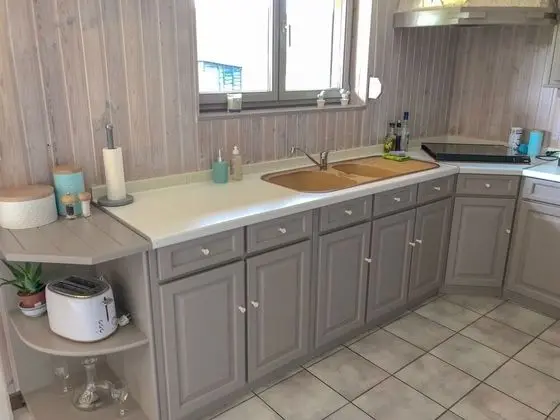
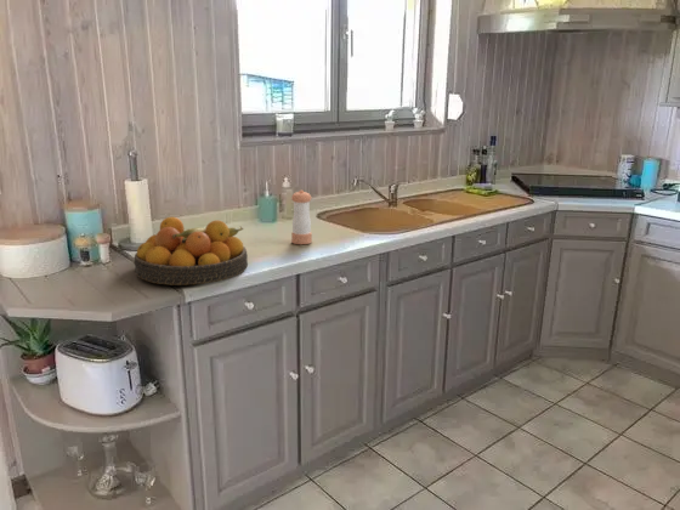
+ pepper shaker (301, 216)
+ fruit bowl (191, 244)
